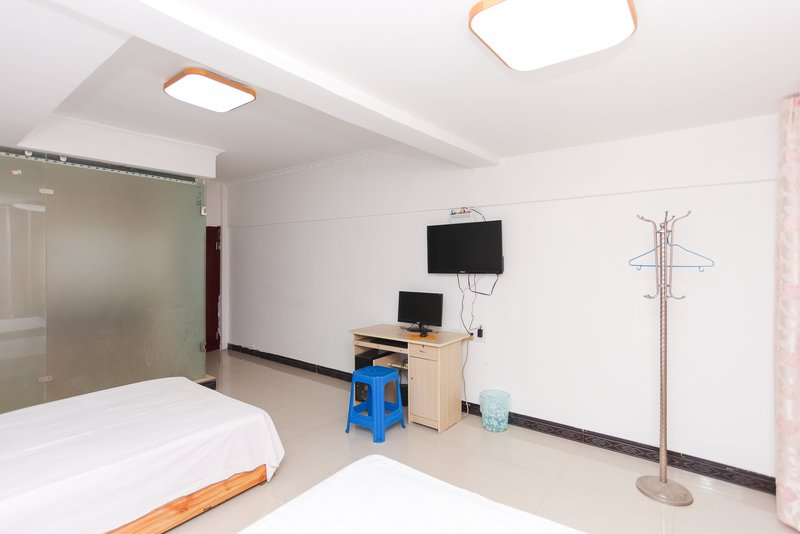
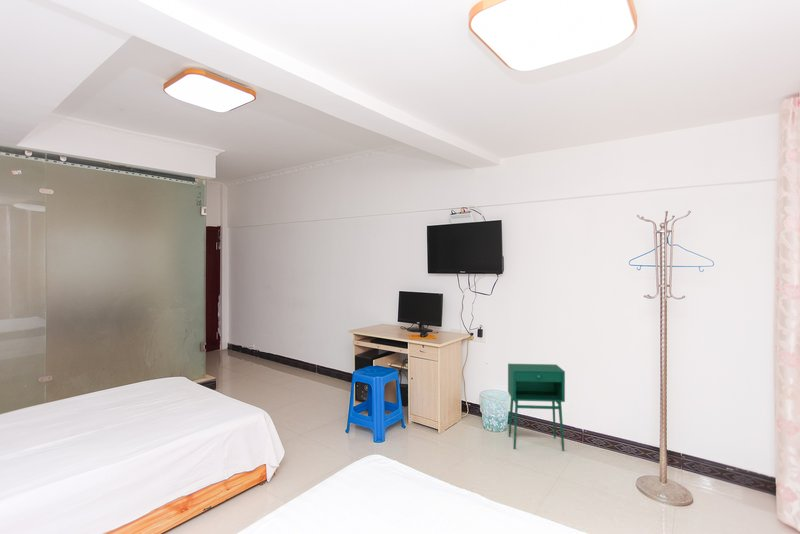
+ storage cabinet (535, 406)
